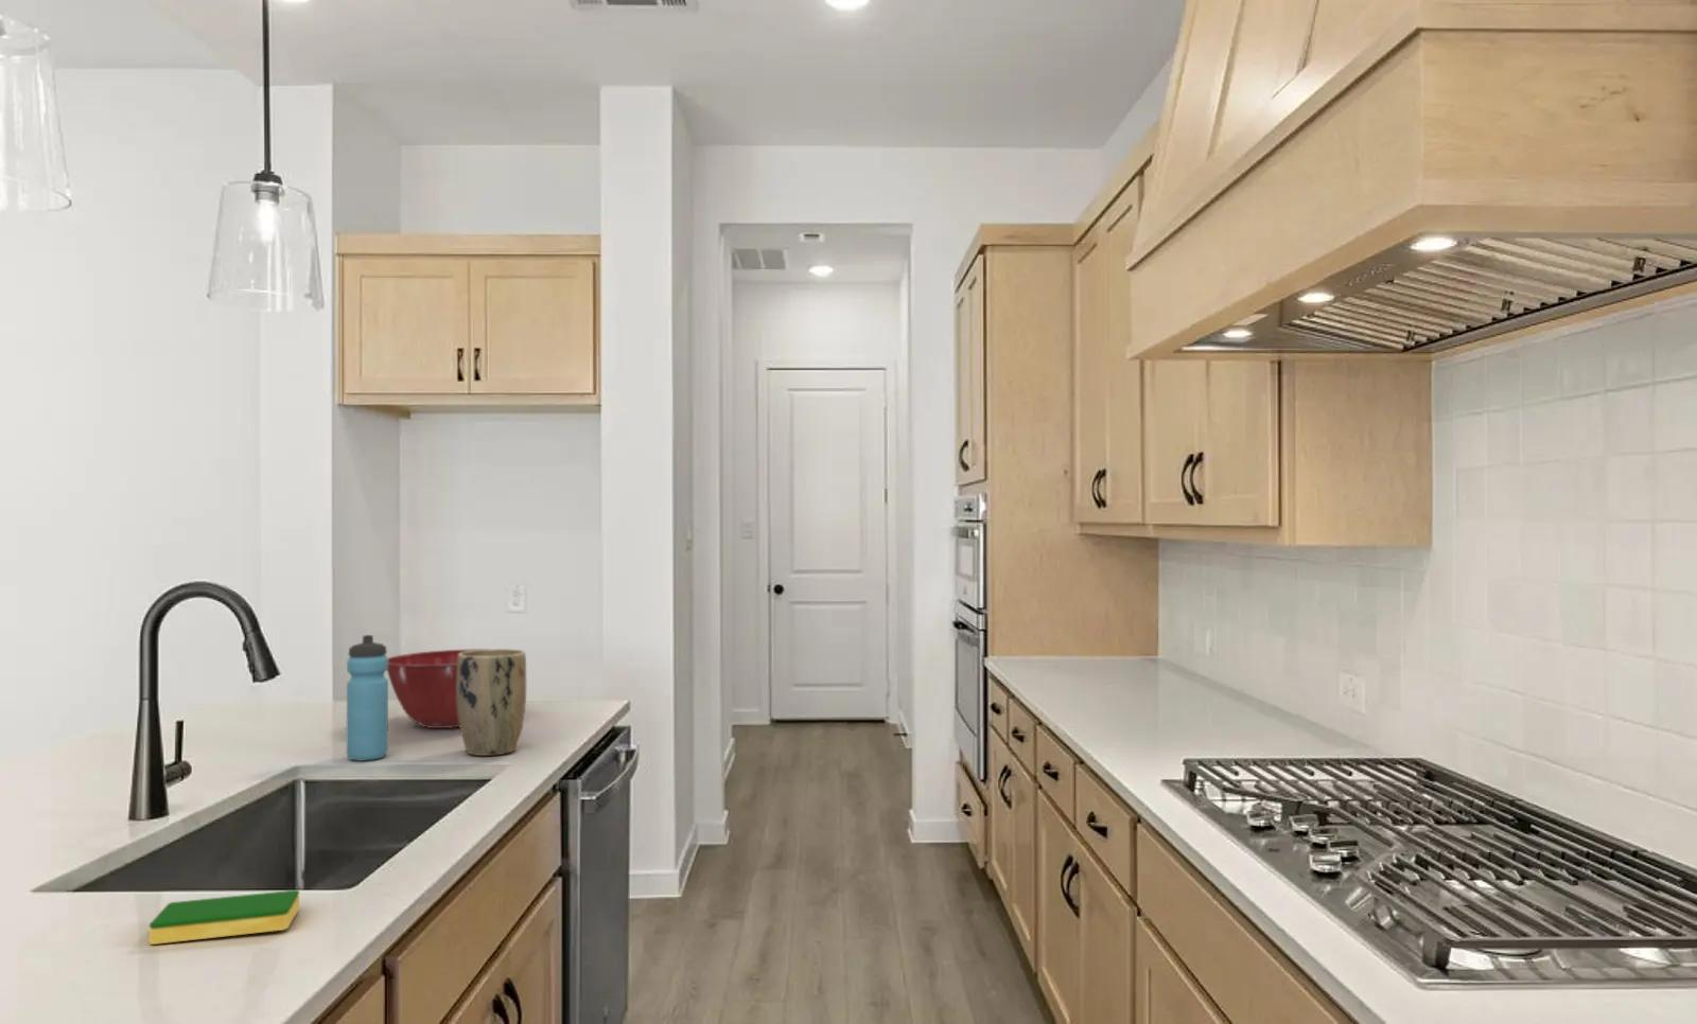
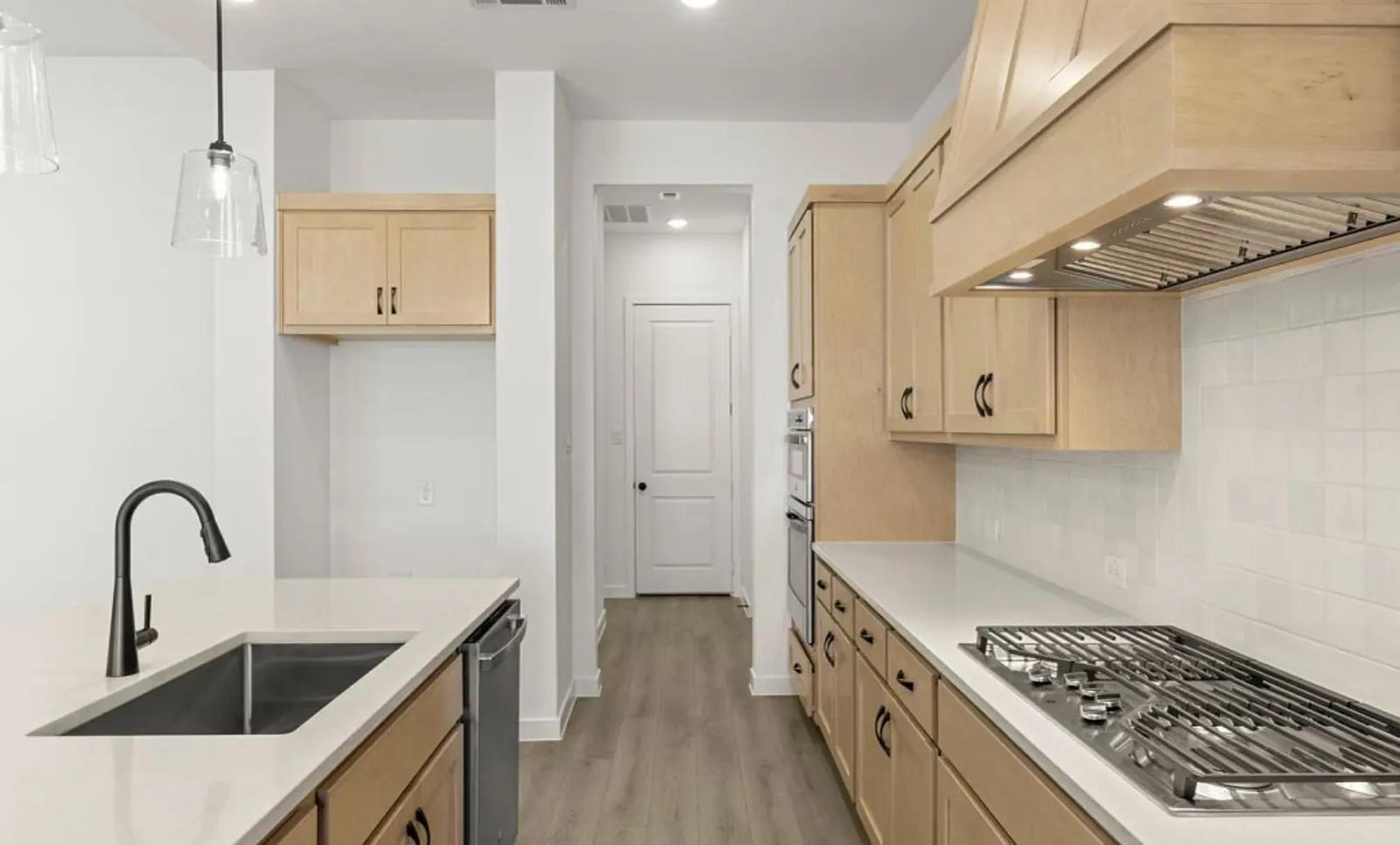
- water bottle (367, 696)
- mixing bowl (451, 688)
- plant pot (491, 700)
- dish sponge (227, 916)
